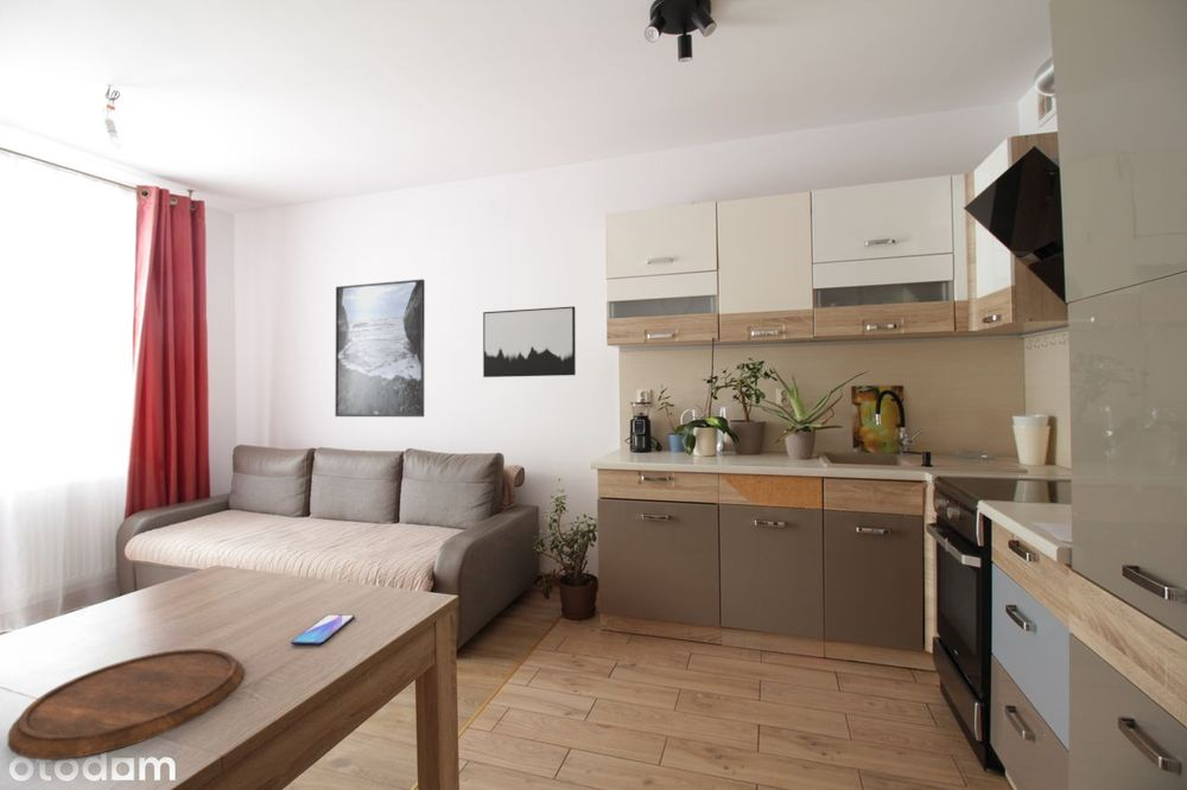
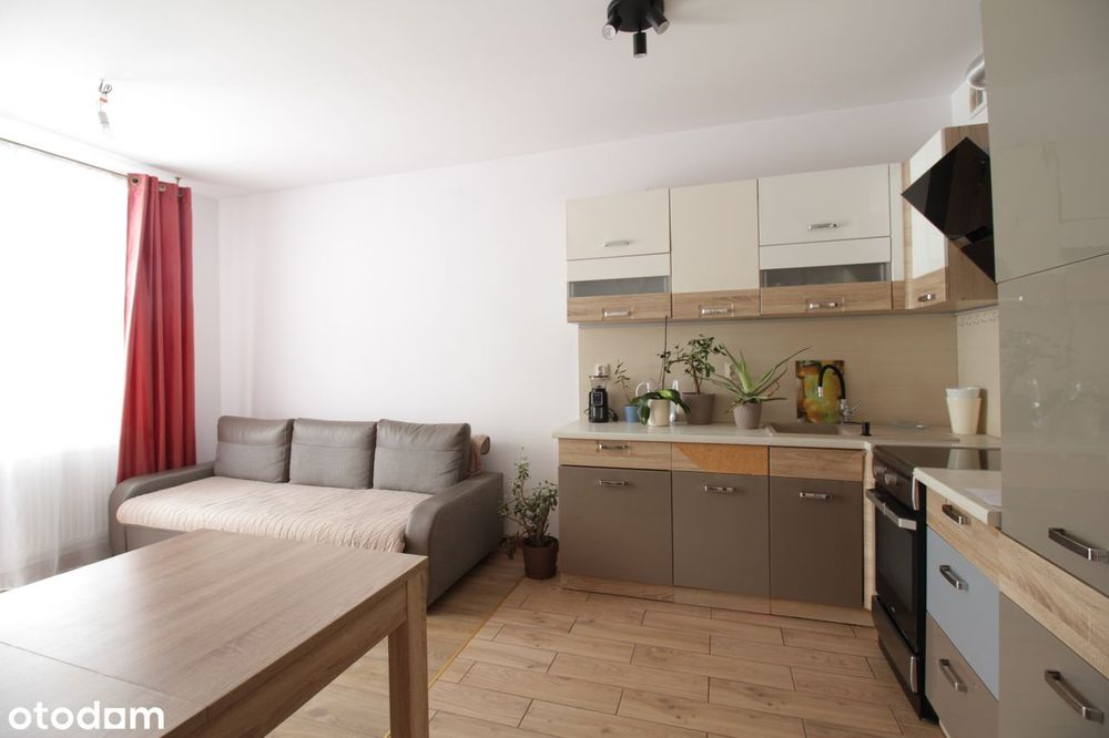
- smartphone (324, 629)
- wall art (527, 343)
- cutting board (138, 693)
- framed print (379, 349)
